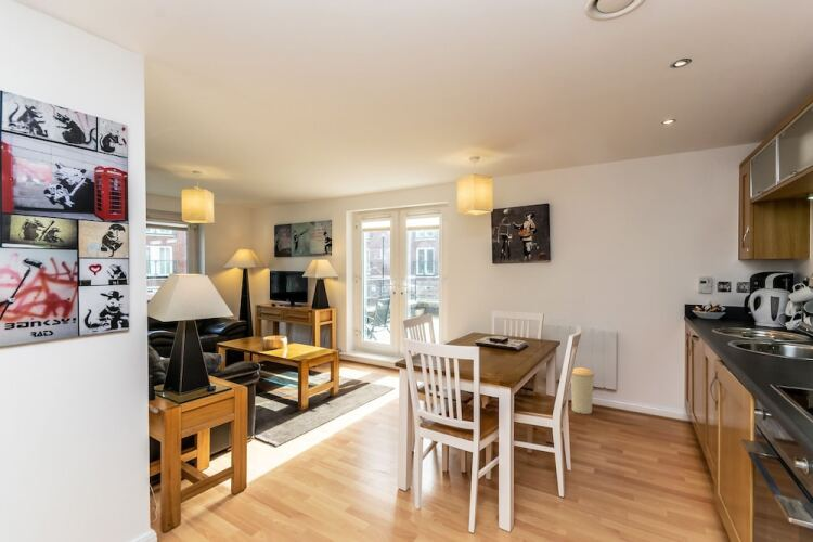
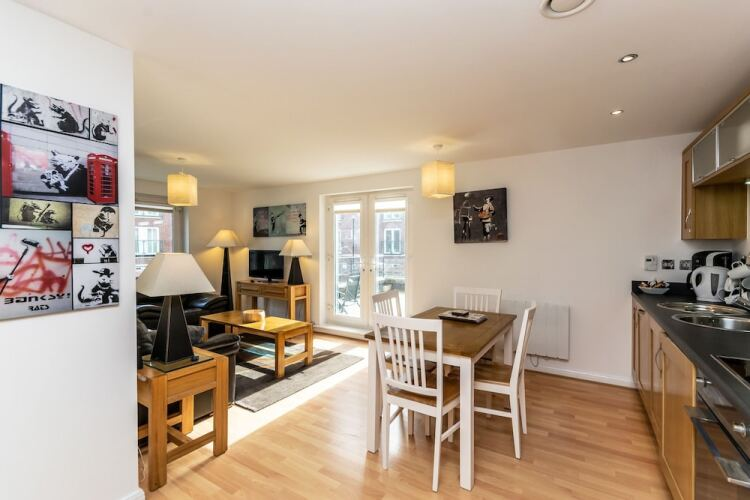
- trash can (581, 389)
